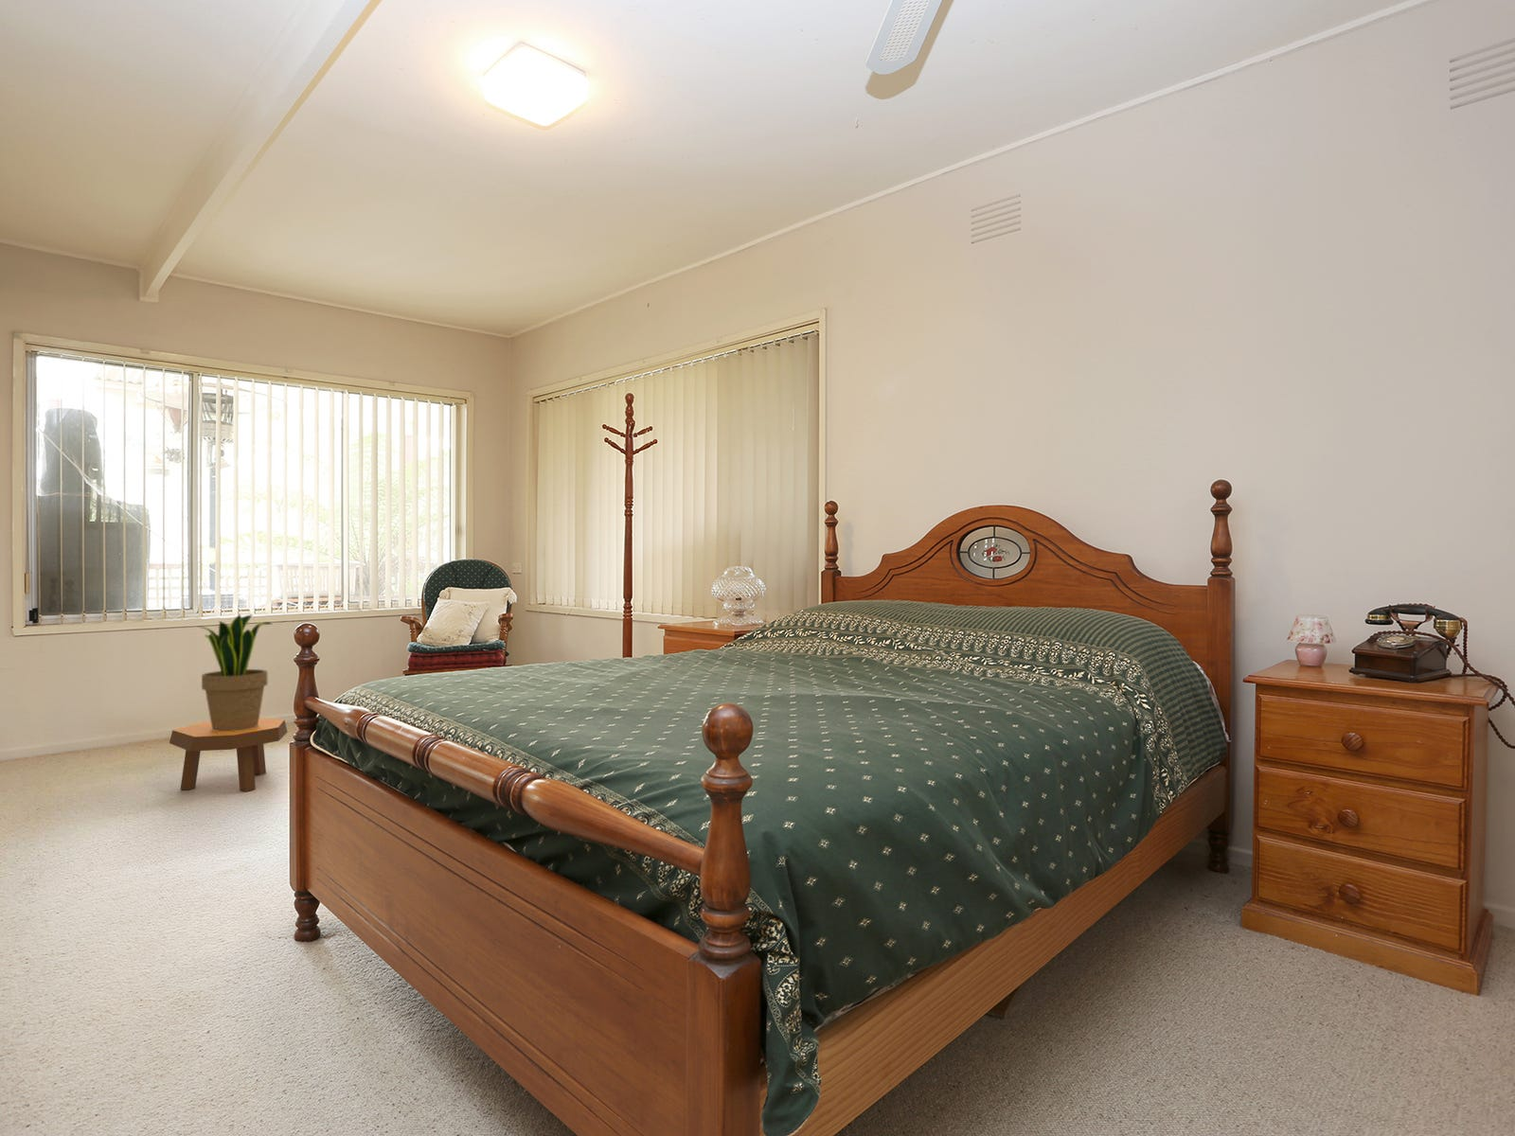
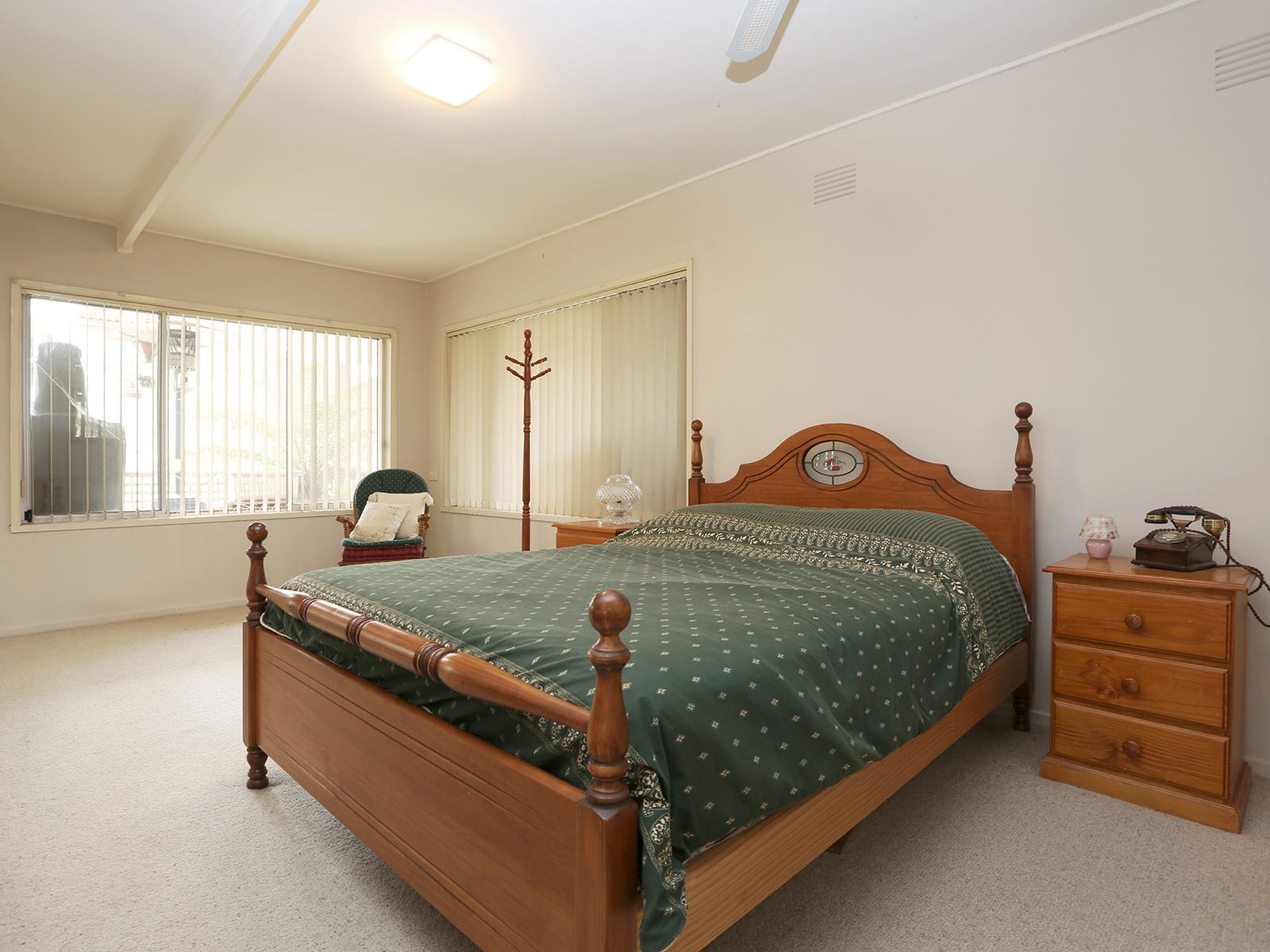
- potted plant (233, 669)
- footstool (236, 755)
